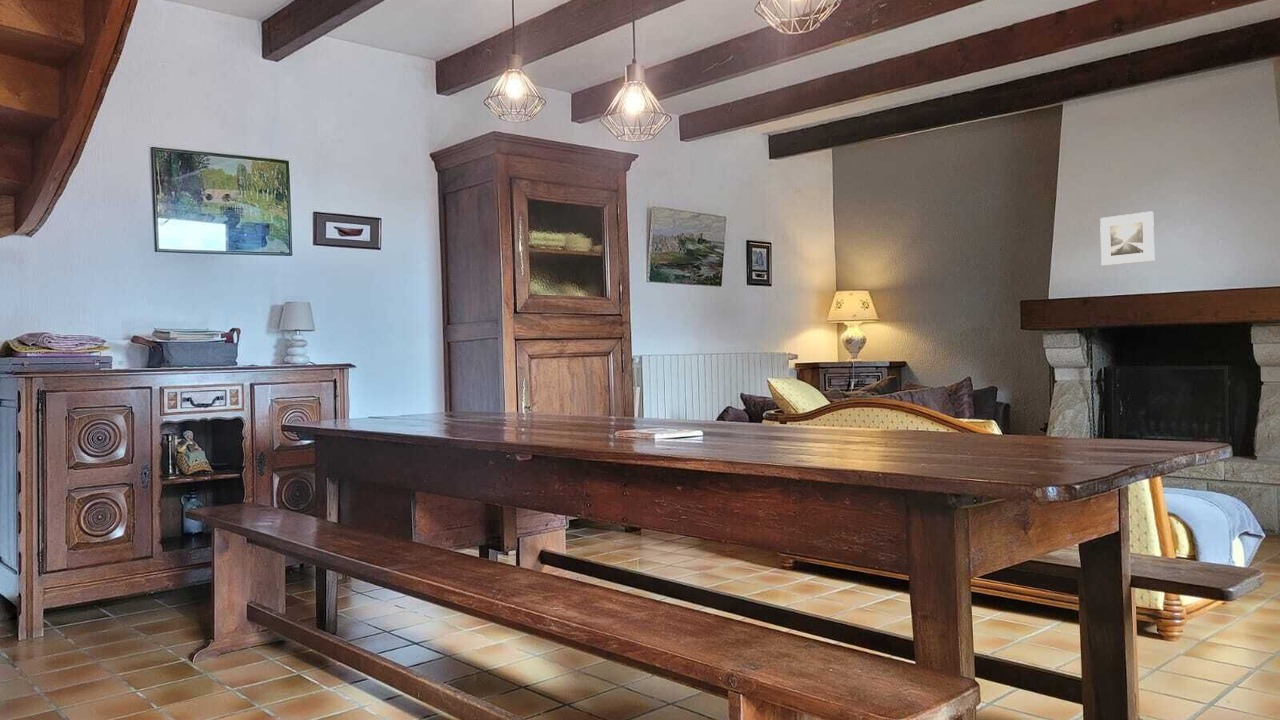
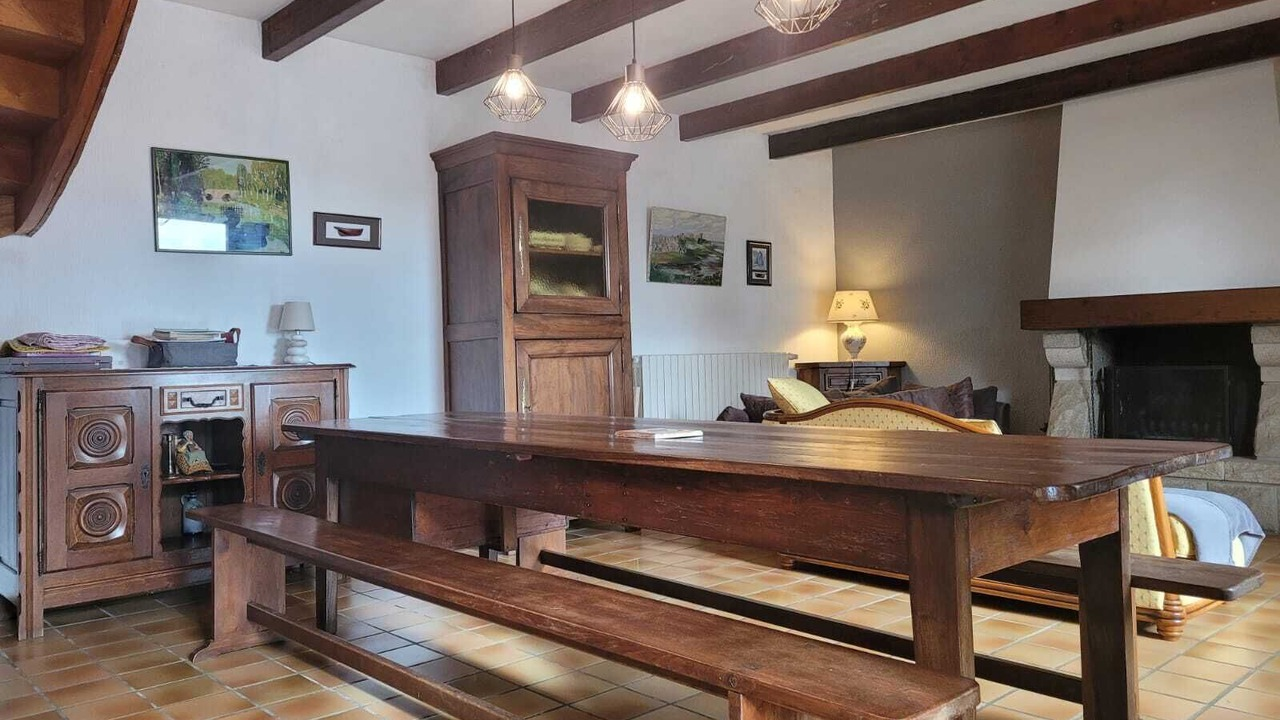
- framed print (1126, 239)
